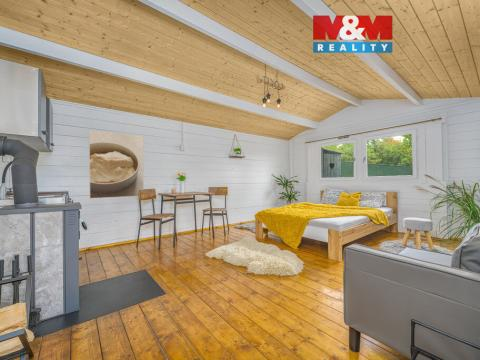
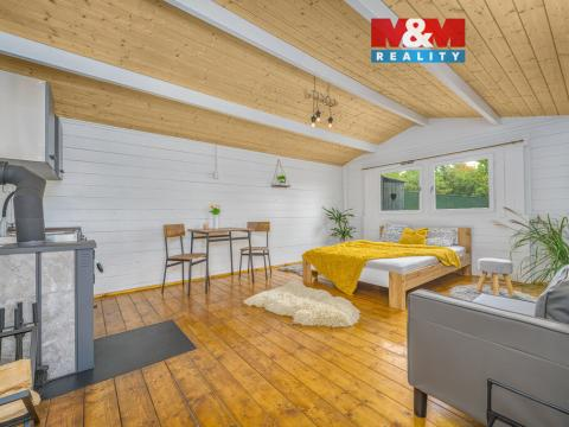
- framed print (118, 165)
